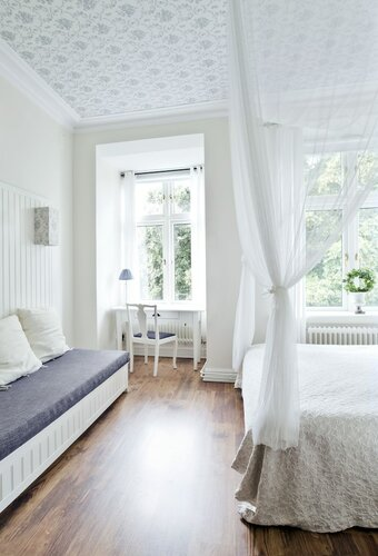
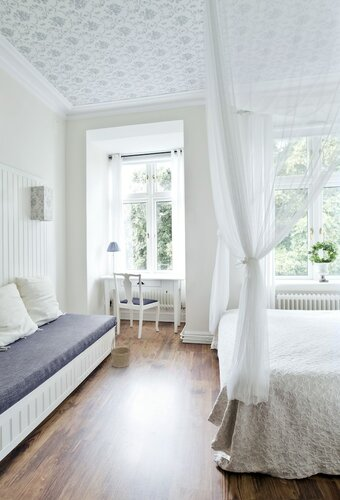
+ basket (120, 349)
